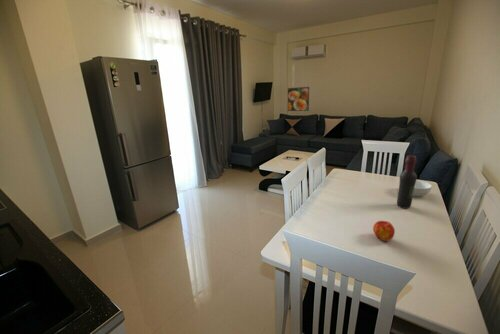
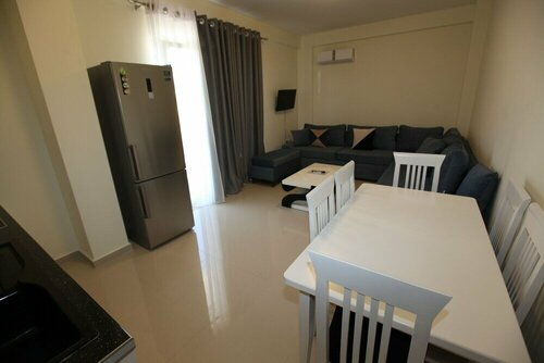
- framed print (298, 99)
- wine bottle (407, 182)
- apple (383, 230)
- cereal bowl (414, 188)
